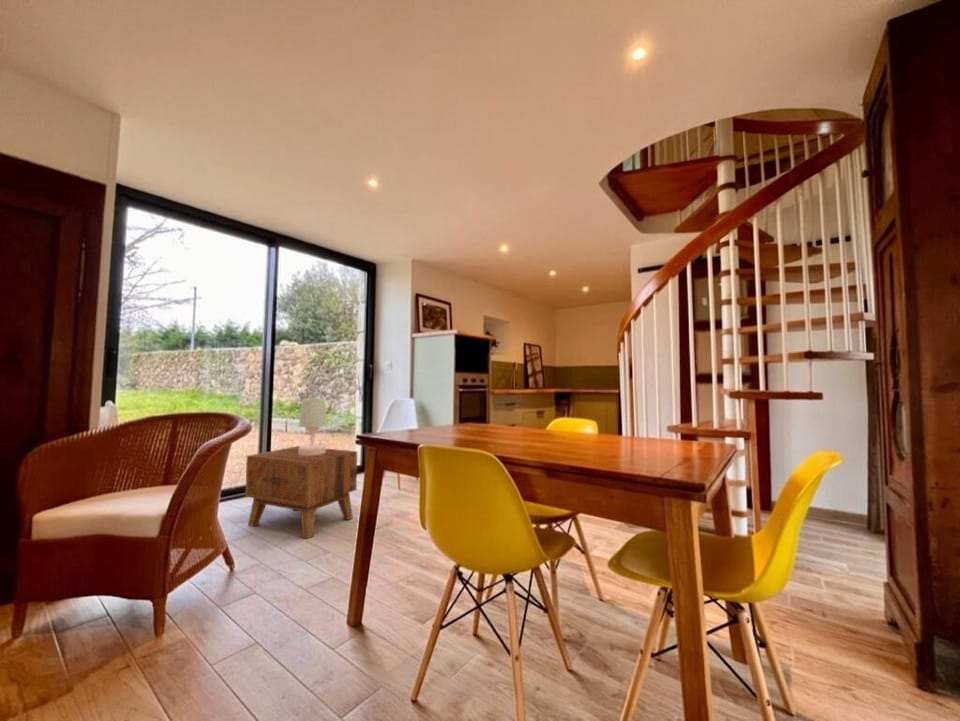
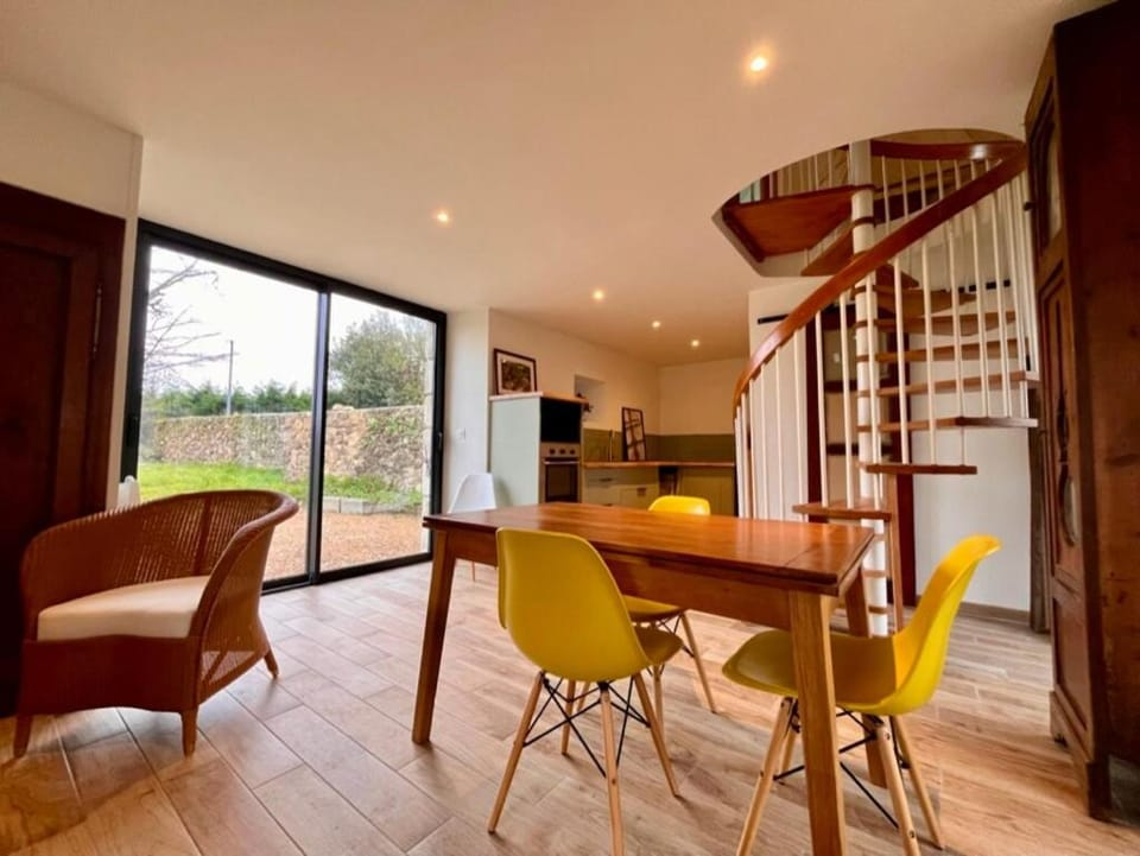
- side table (301, 487)
- table lamp (312, 426)
